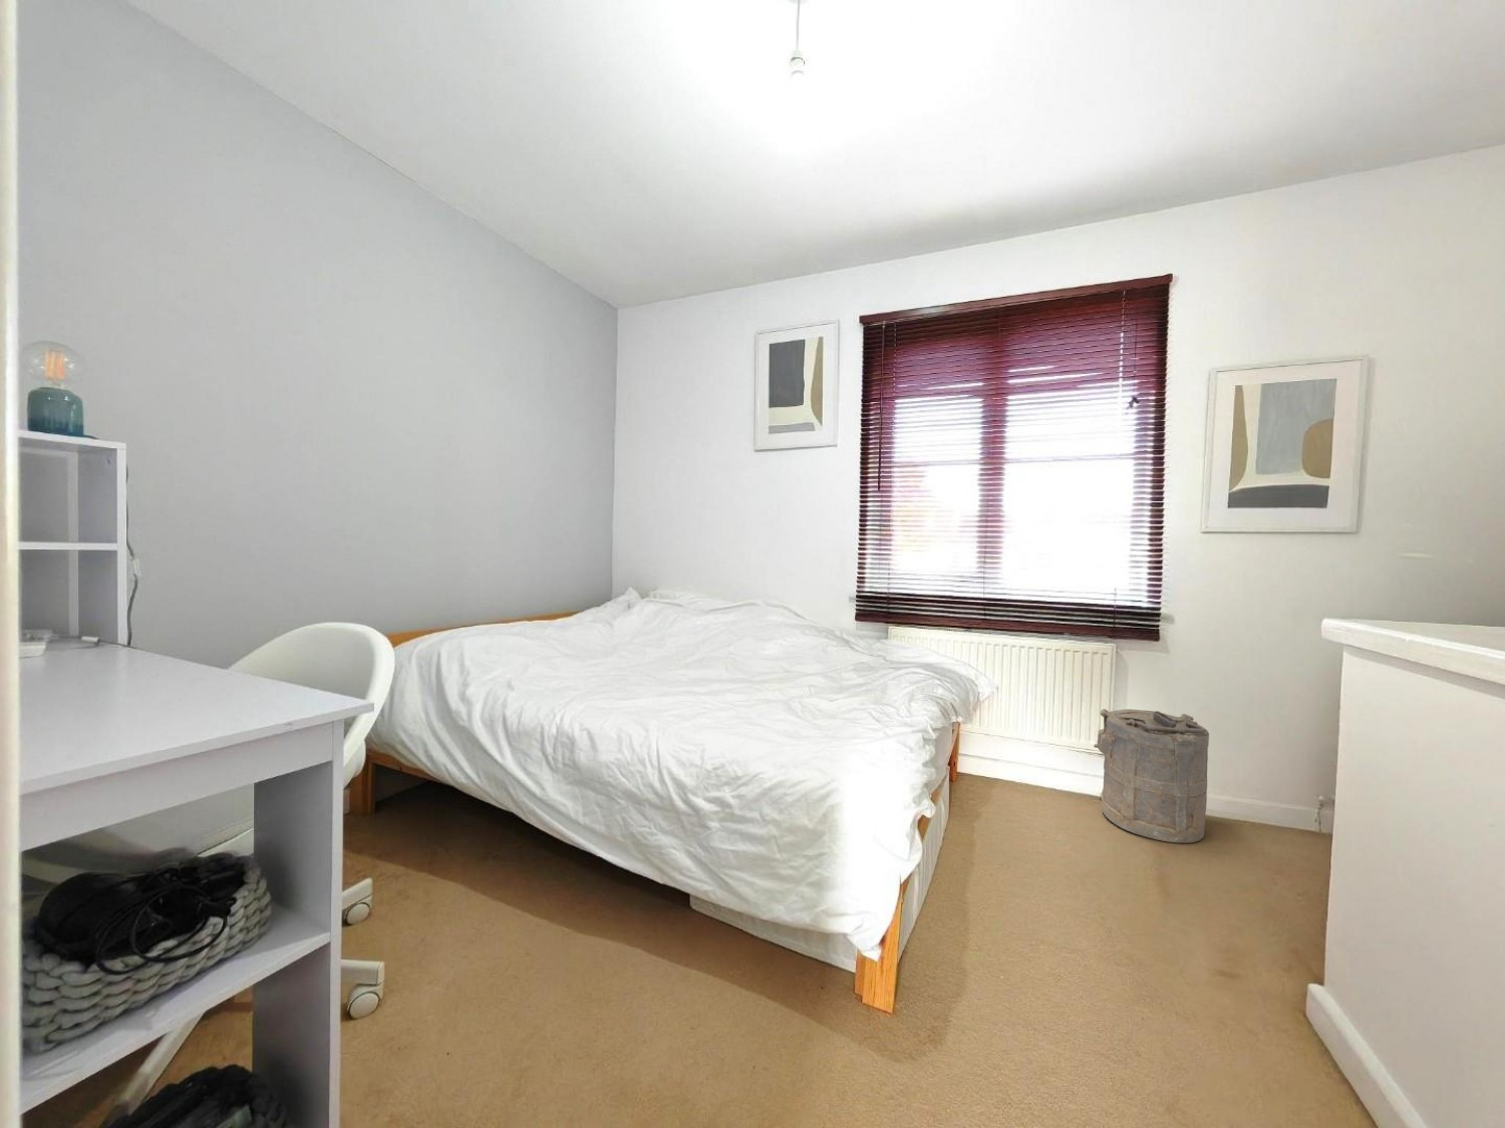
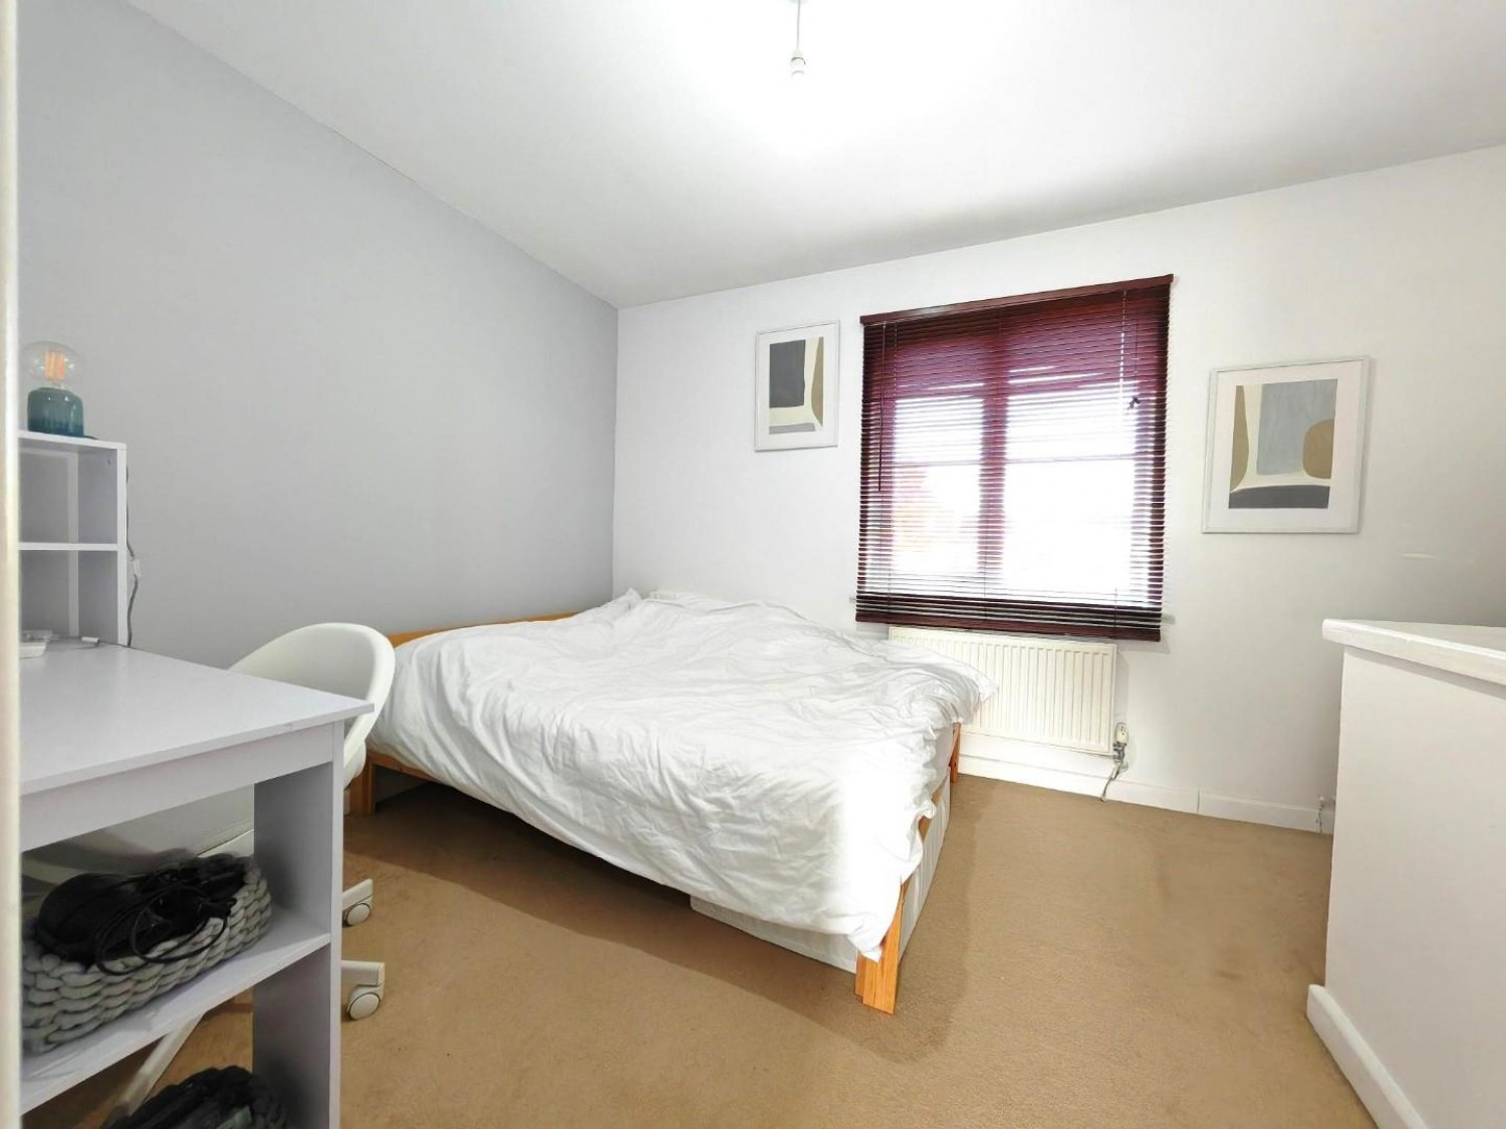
- laundry hamper (1148, 765)
